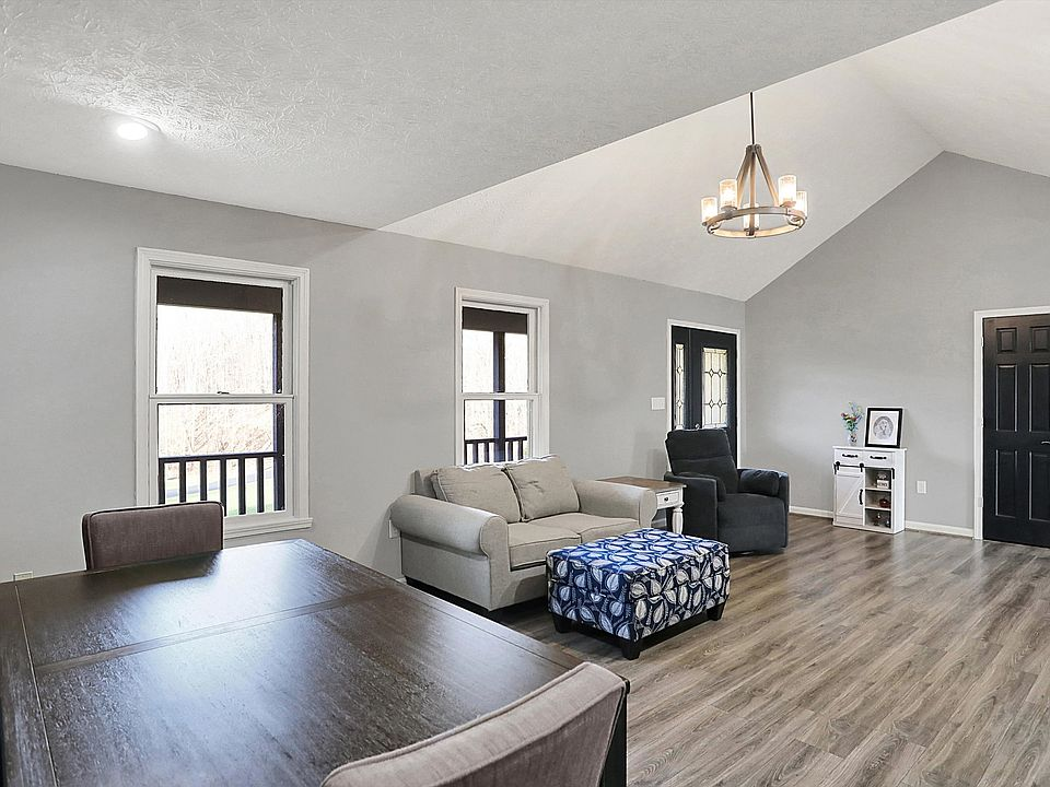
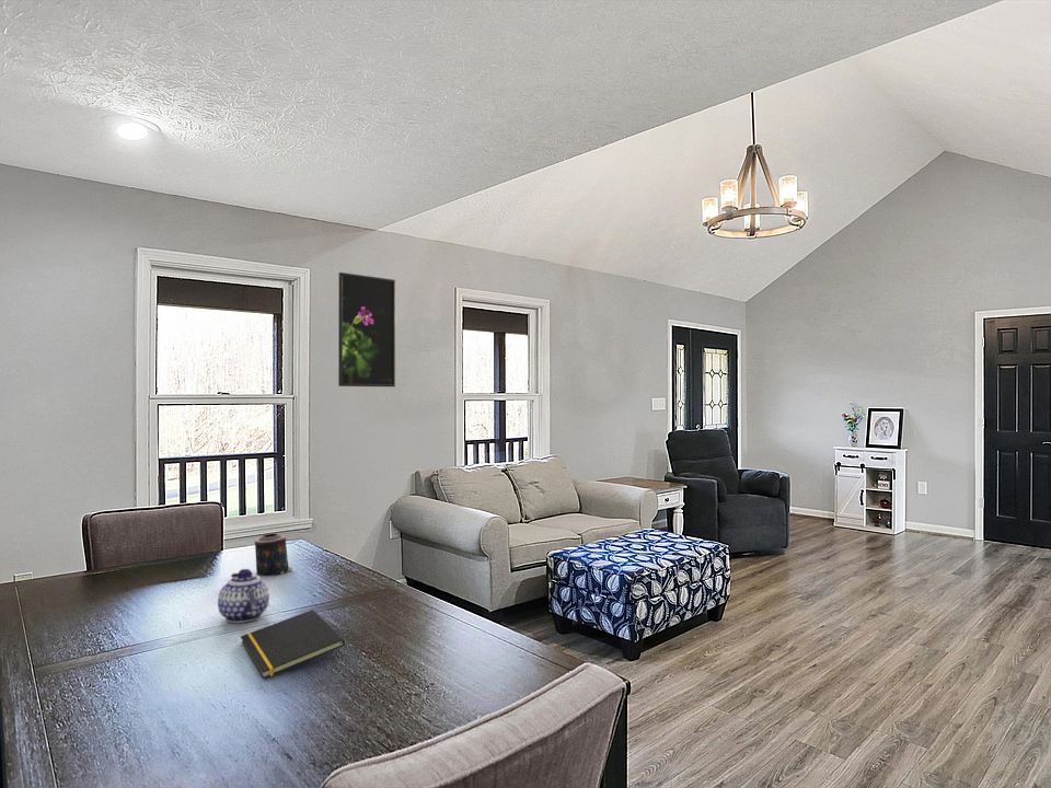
+ teapot (243, 593)
+ candle (274, 552)
+ notepad (290, 640)
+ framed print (367, 331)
